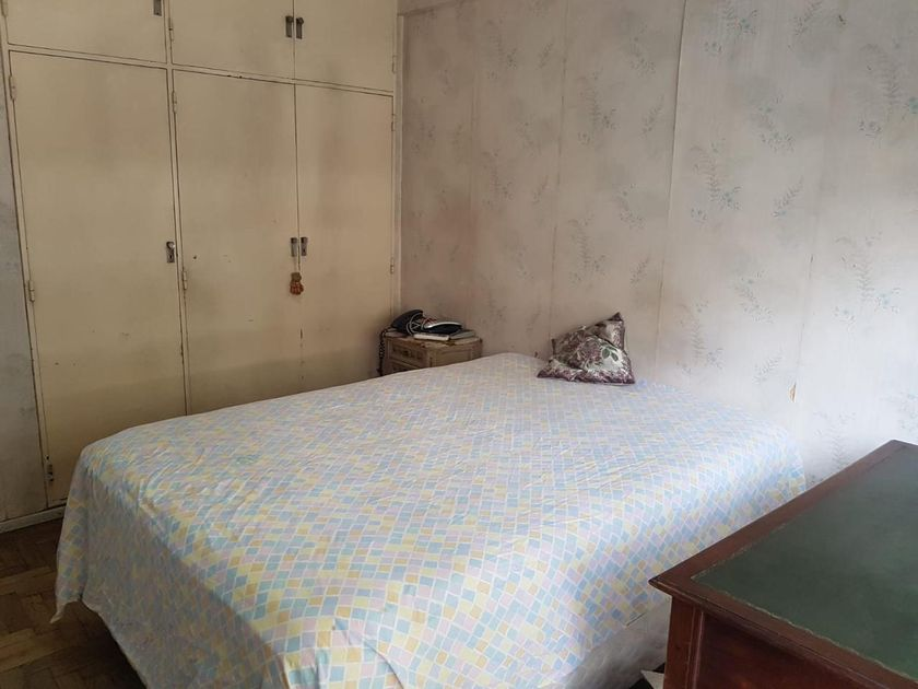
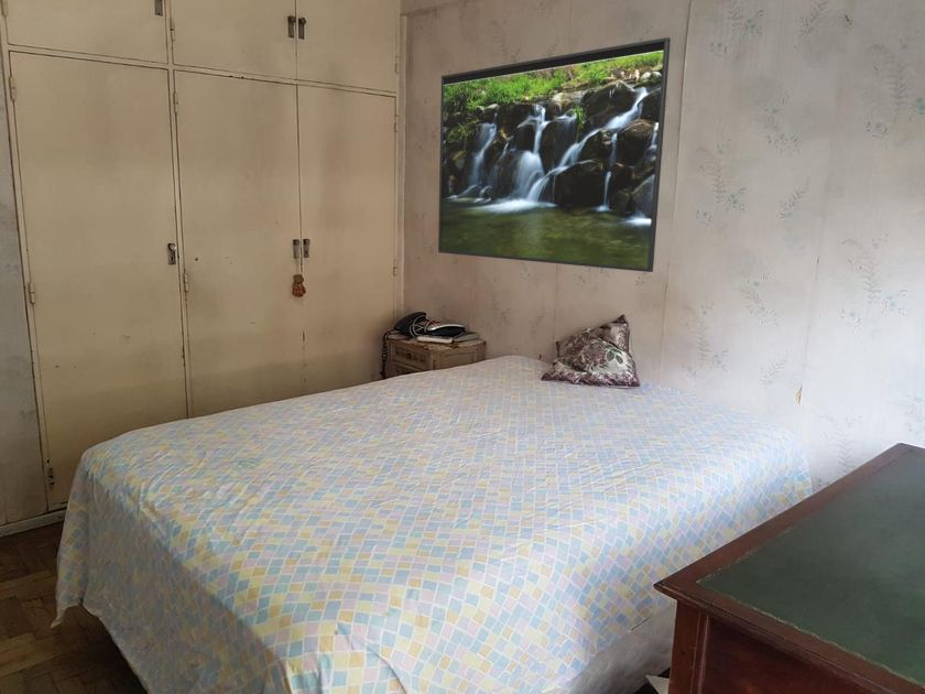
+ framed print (535, 162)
